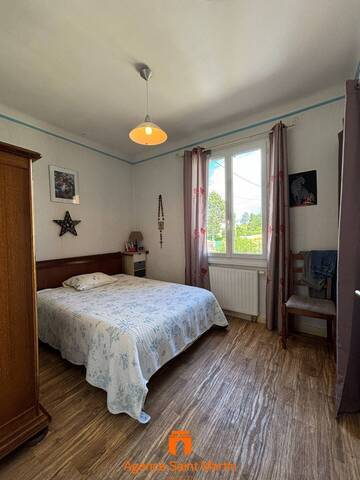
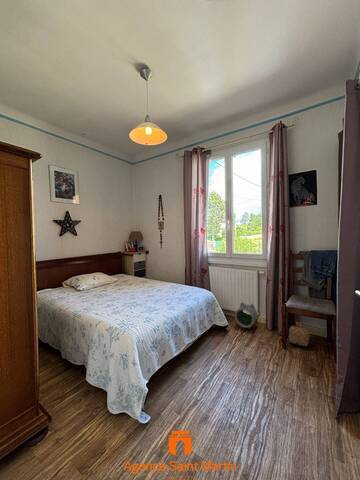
+ air purifier (245, 313)
+ basket (298, 333)
